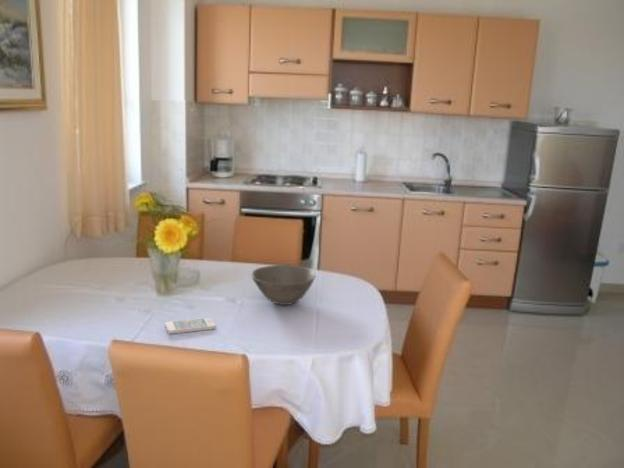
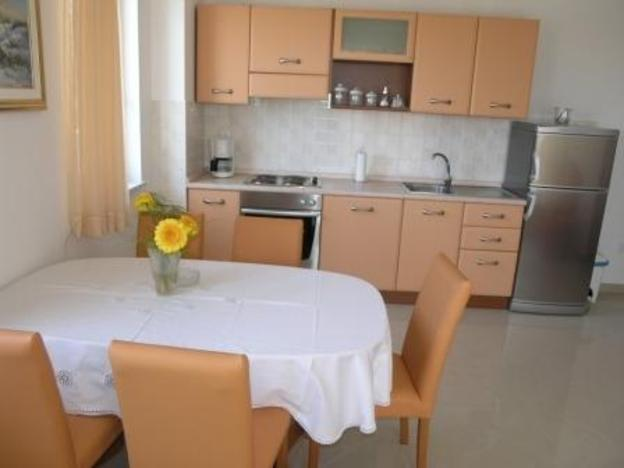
- bowl (283, 287)
- smartphone (190, 325)
